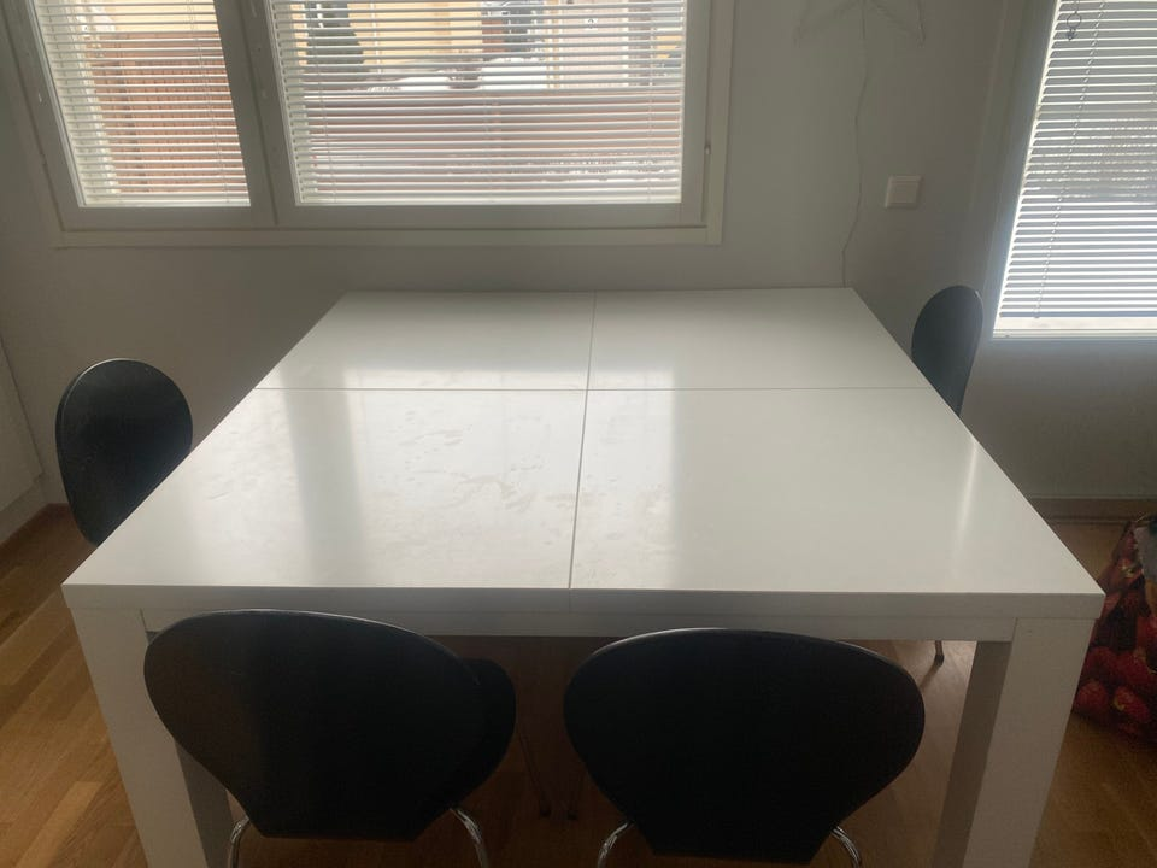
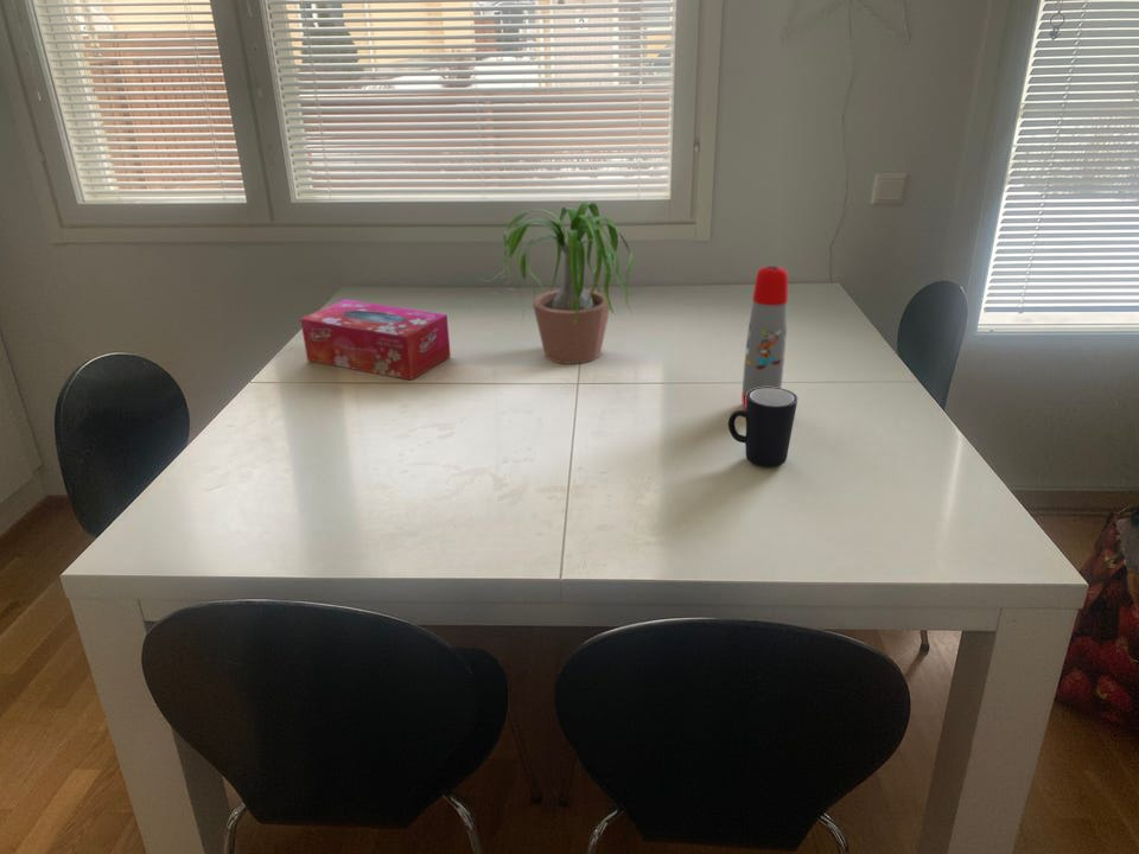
+ tissue box (376, 337)
+ potted plant (554, 281)
+ mug (761, 428)
+ water bottle (765, 339)
